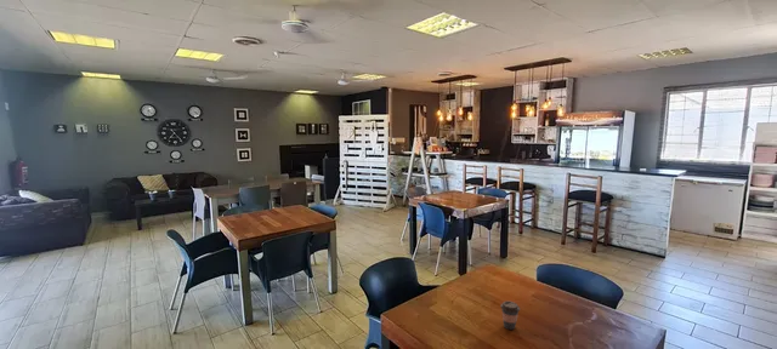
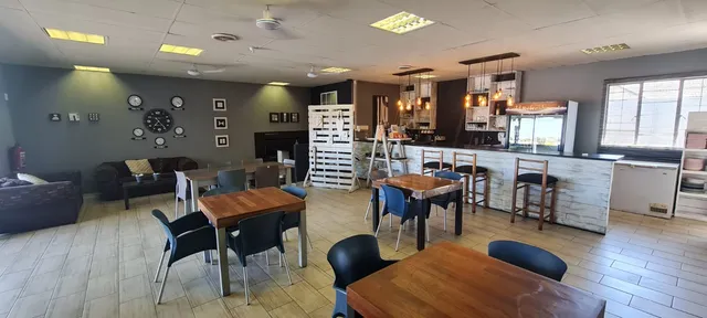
- coffee cup (509, 315)
